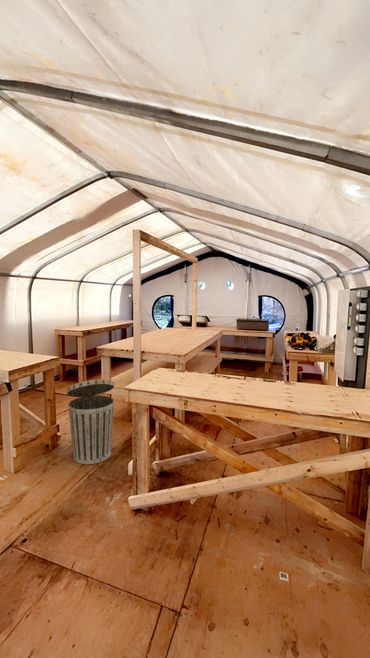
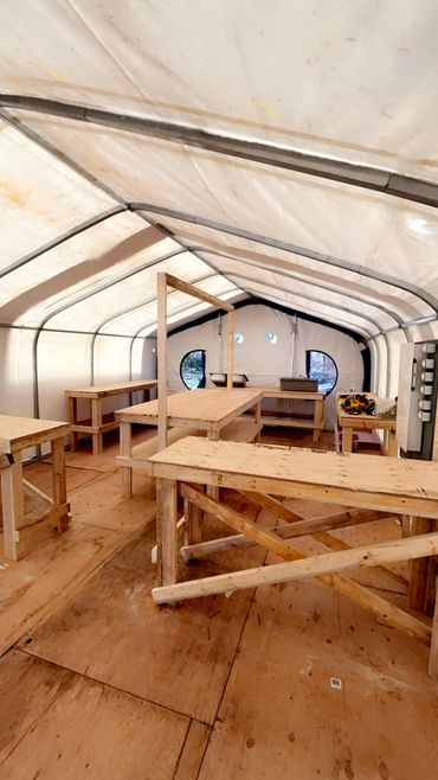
- trash can (91, 415)
